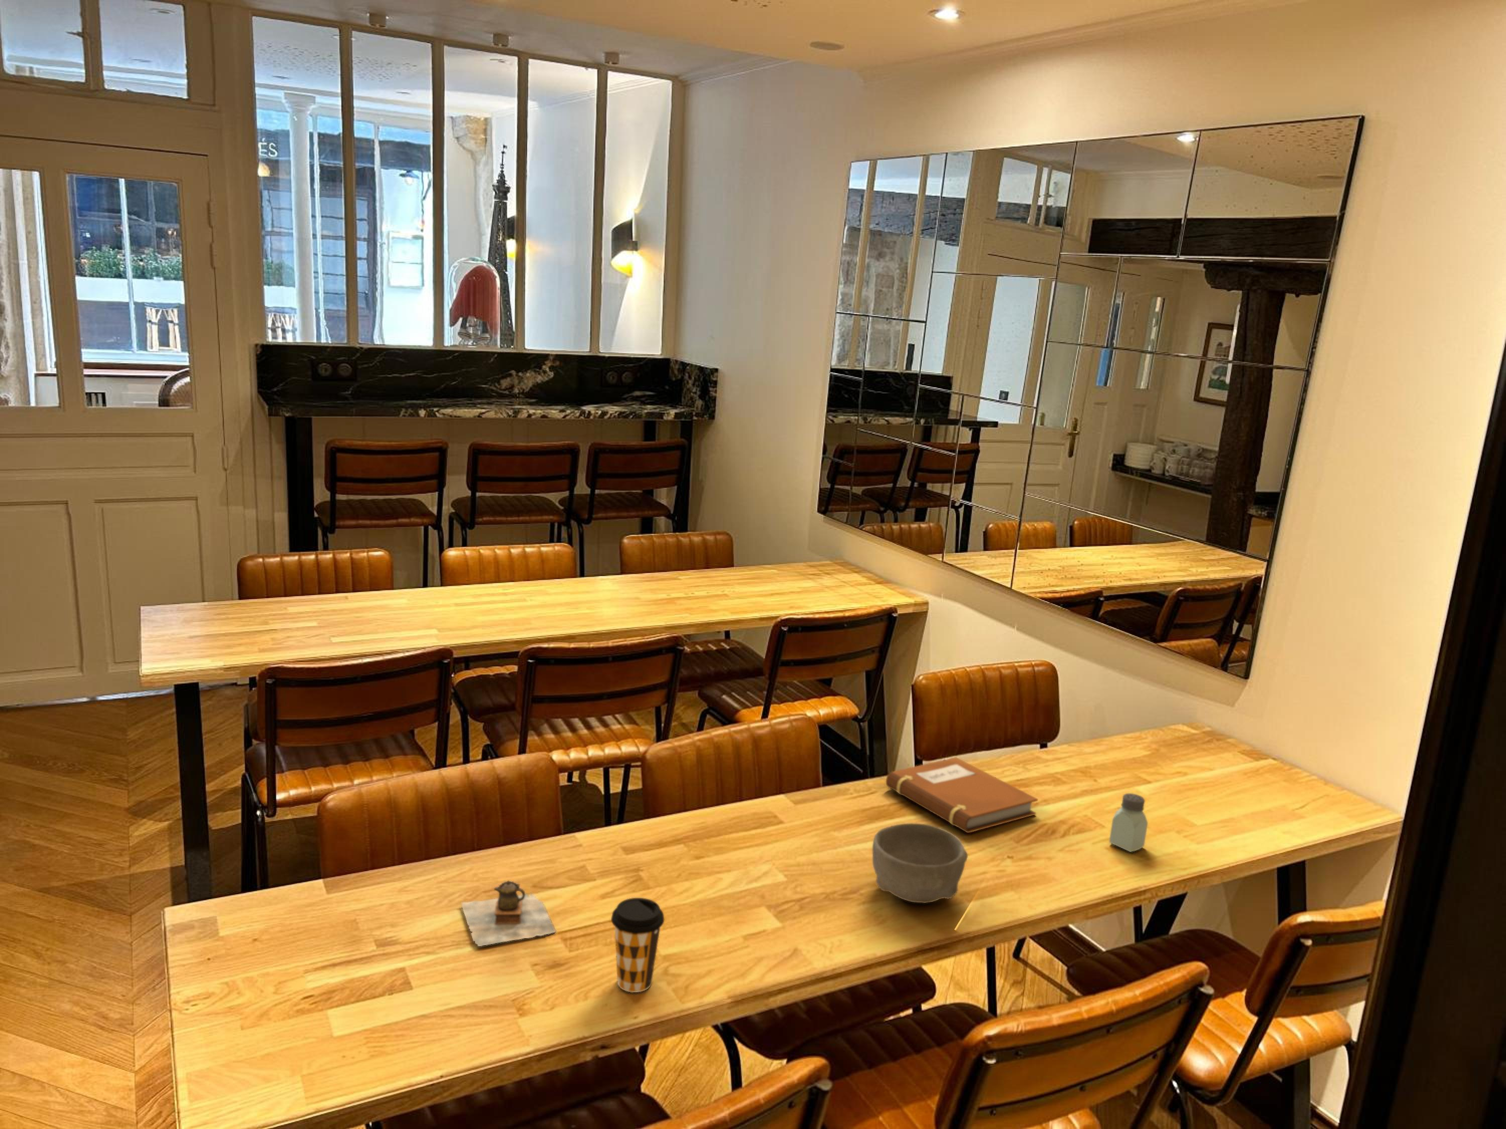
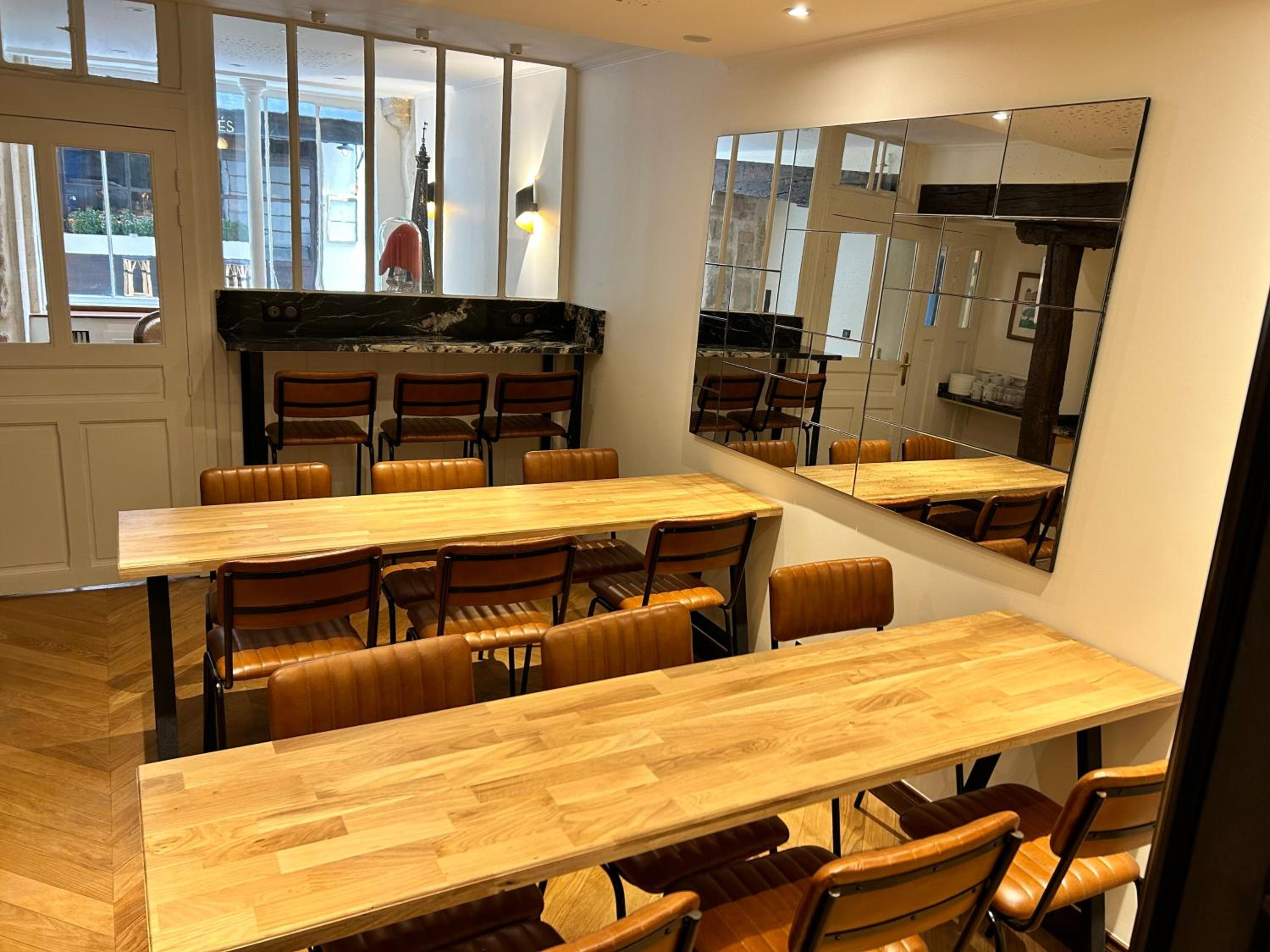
- saltshaker (1130, 822)
- notebook (957, 792)
- bowl (918, 868)
- teapot (508, 899)
- coffee cup (636, 945)
